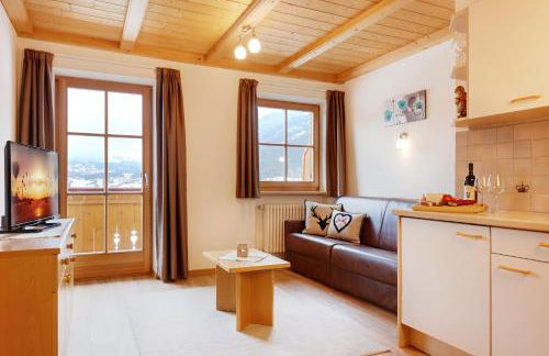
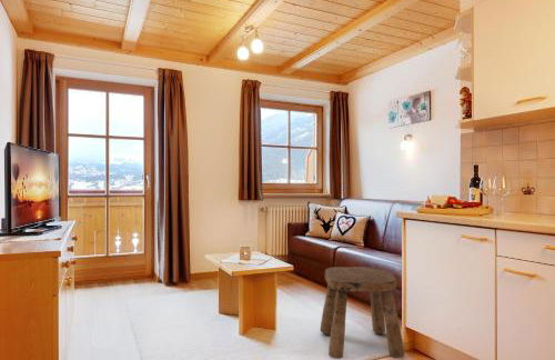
+ stool (371, 308)
